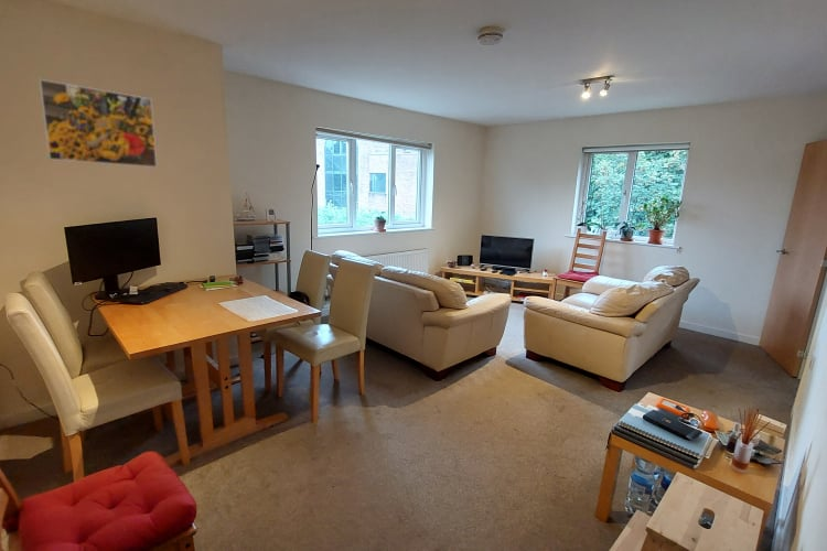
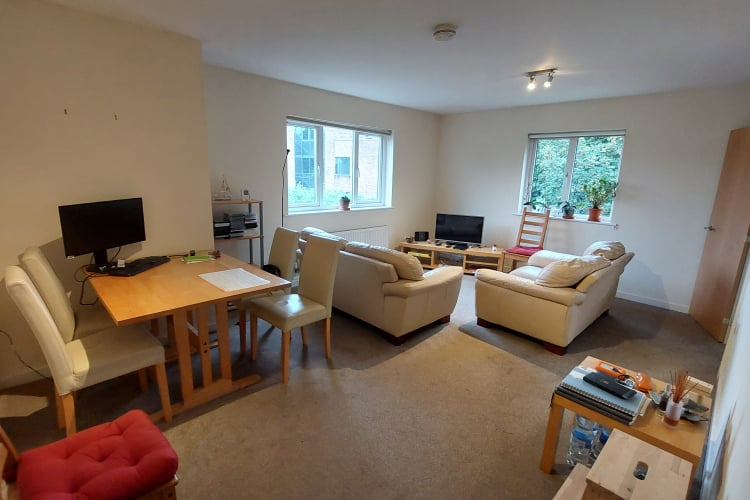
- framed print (103, 127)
